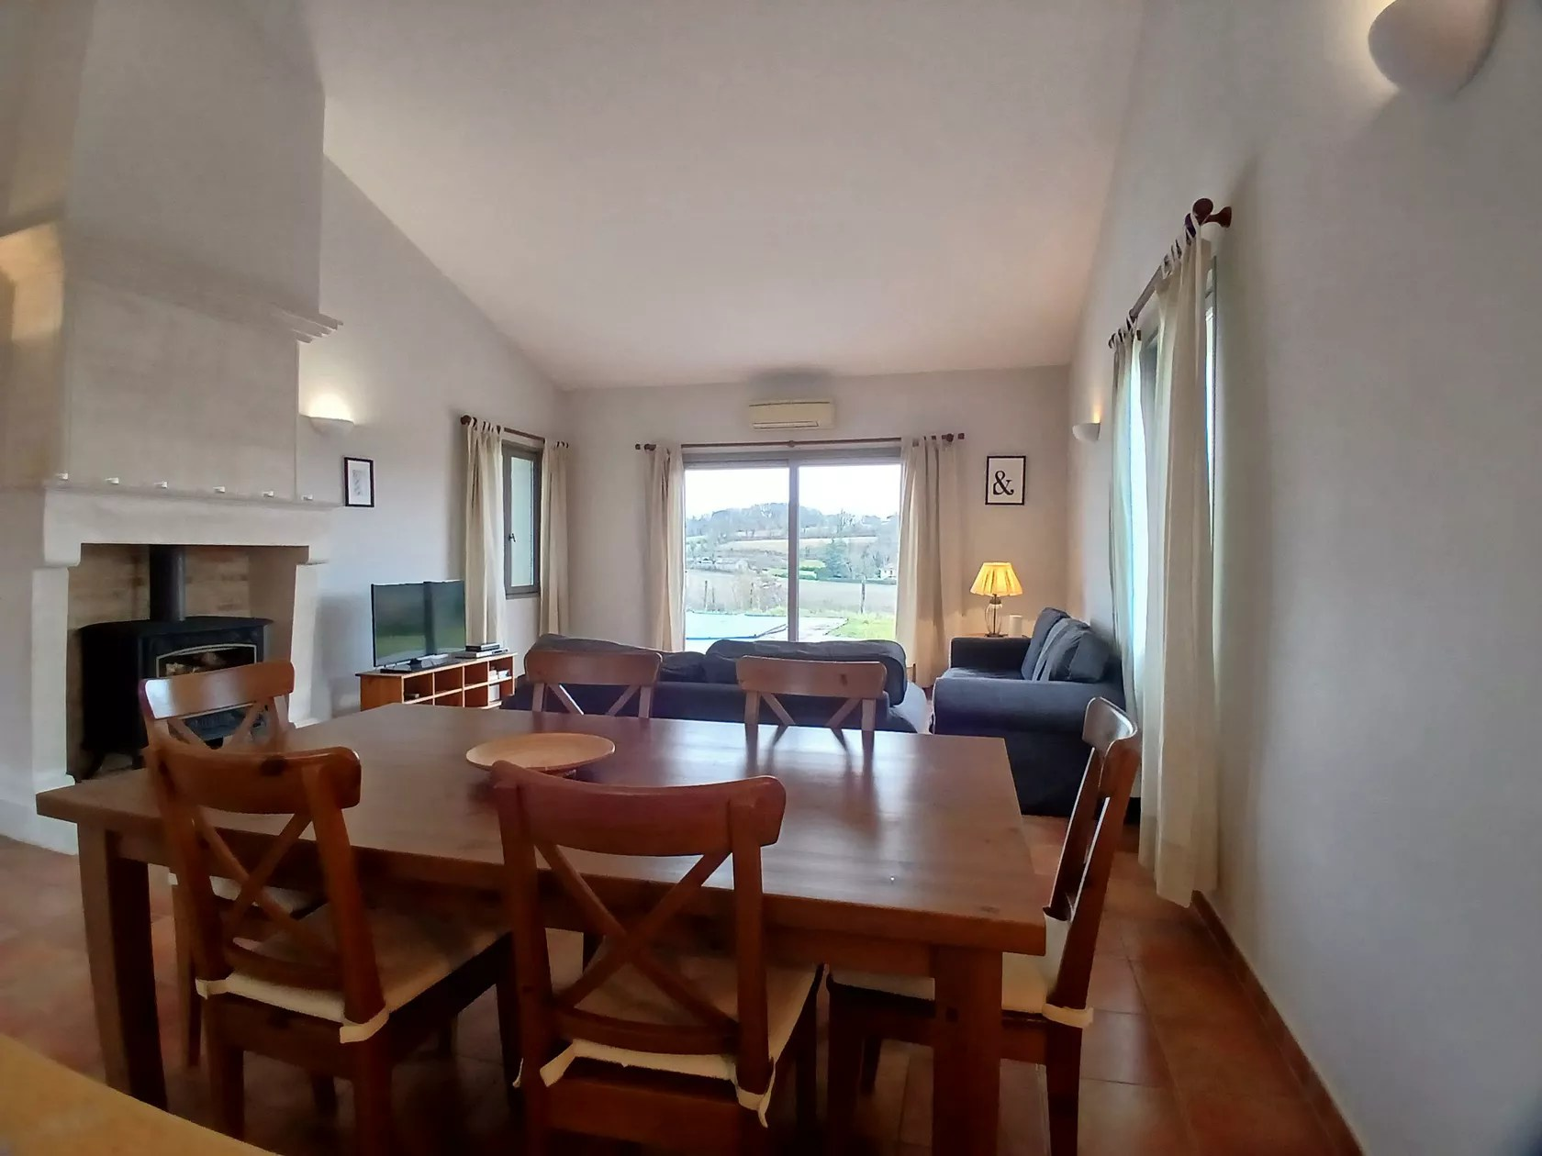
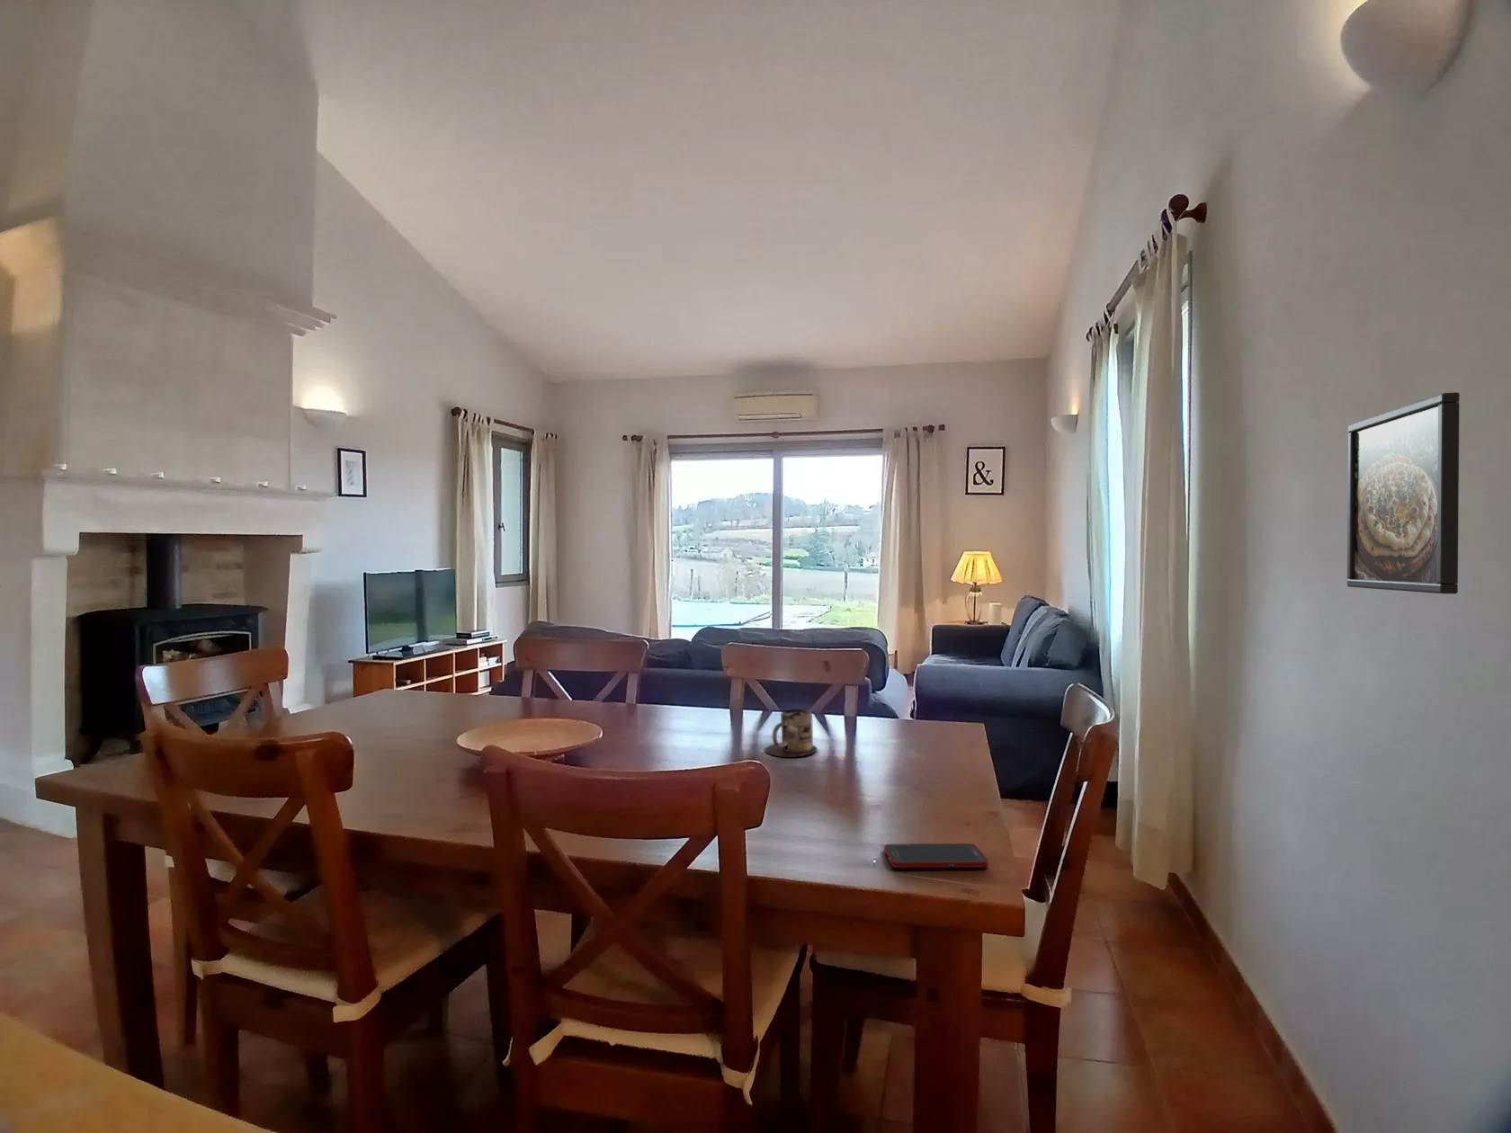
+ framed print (1397, 500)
+ cell phone (934, 856)
+ mug (790, 731)
